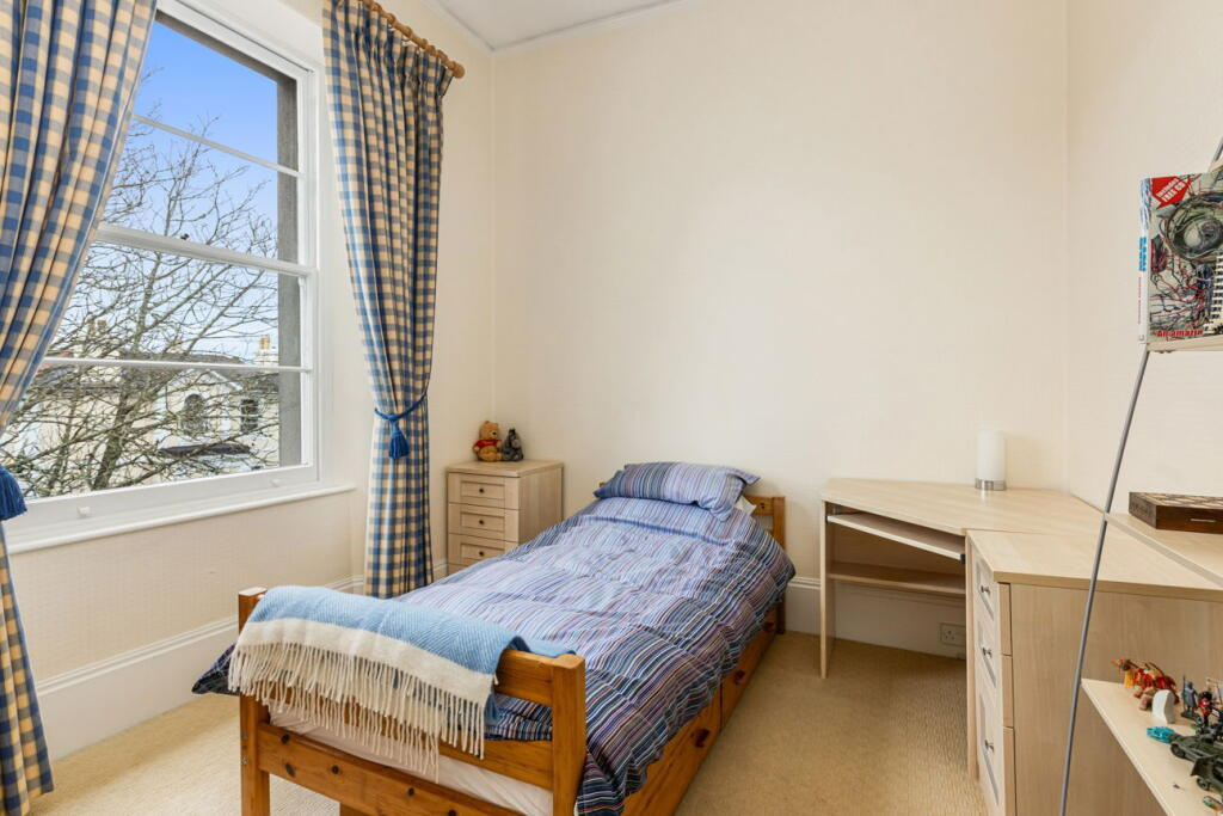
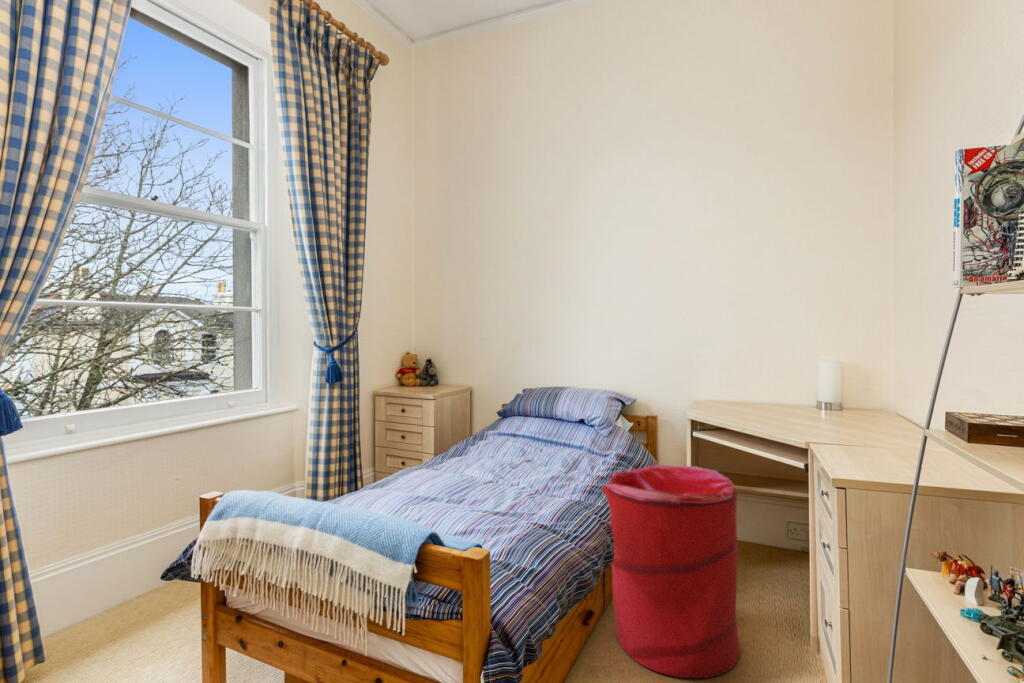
+ laundry hamper (669, 556)
